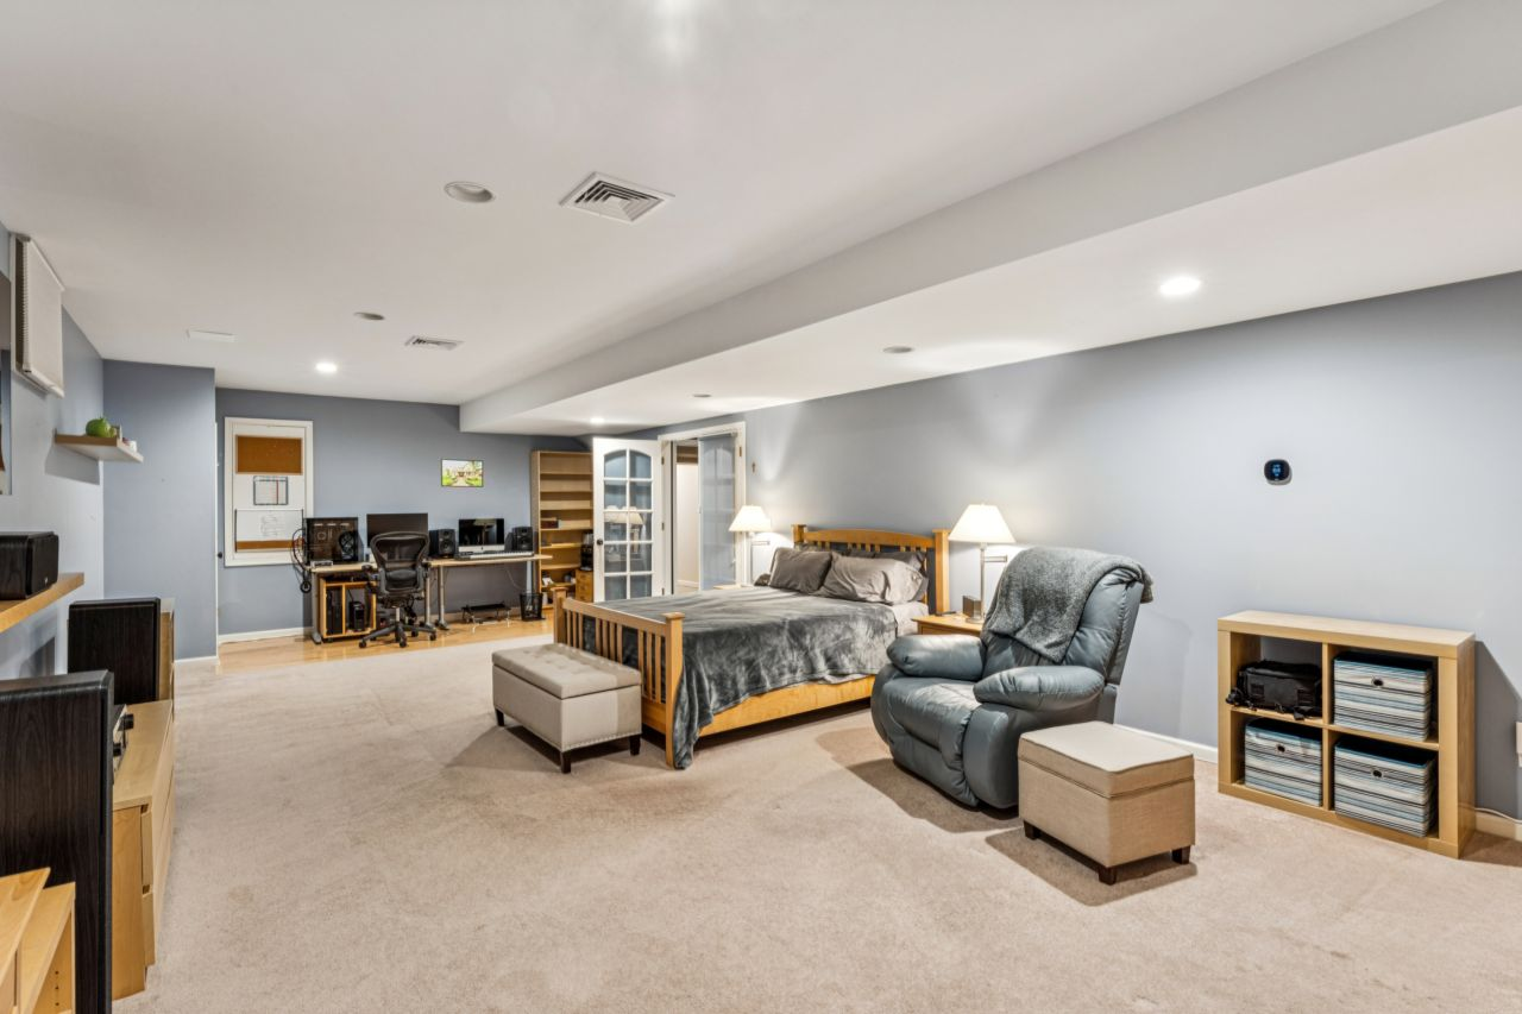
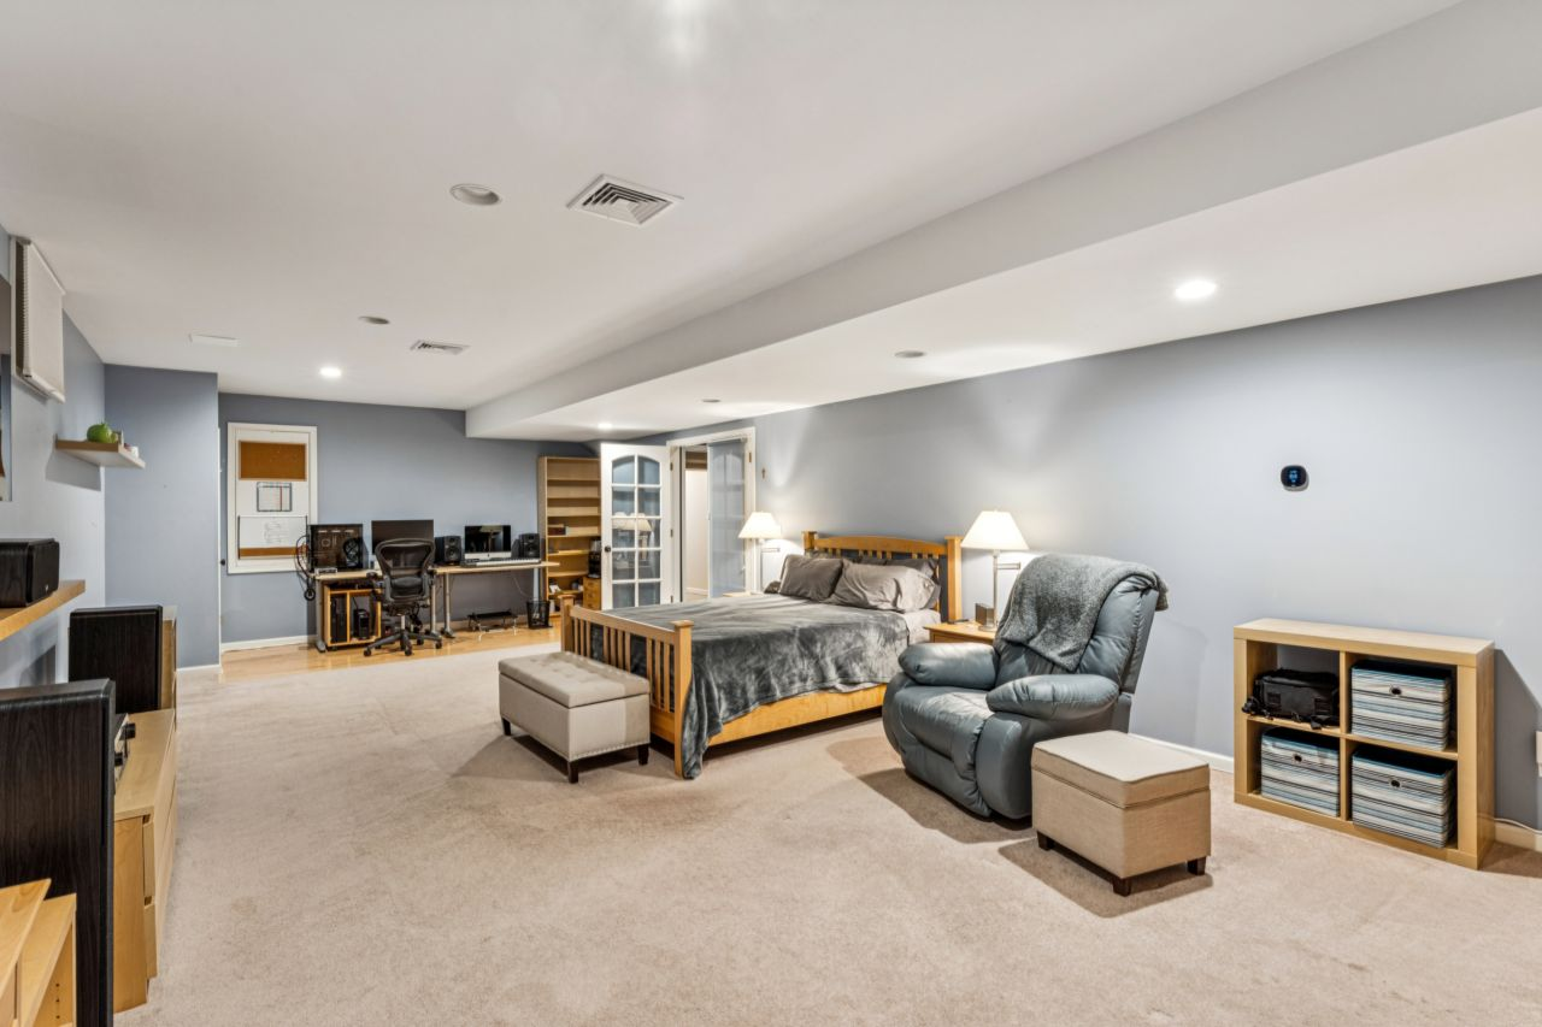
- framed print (461, 473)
